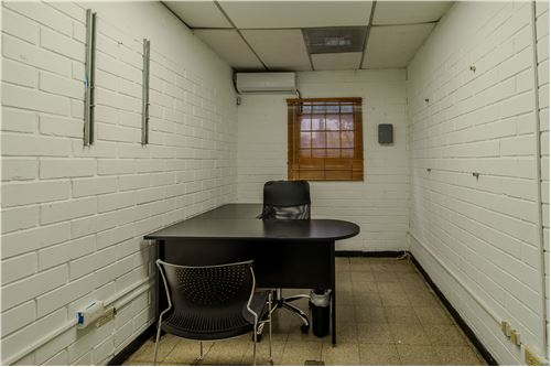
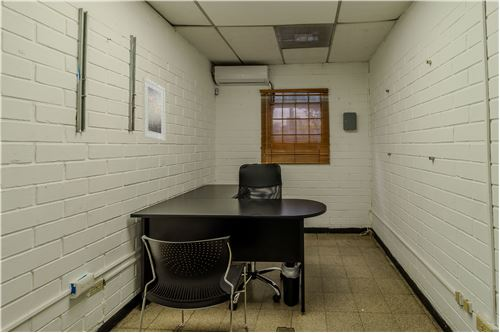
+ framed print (154, 111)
